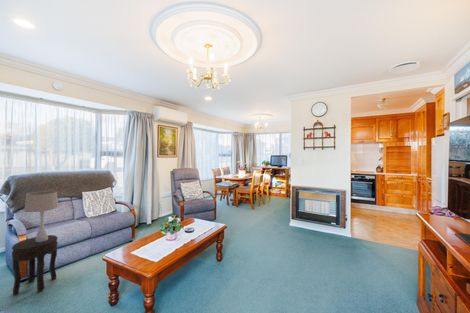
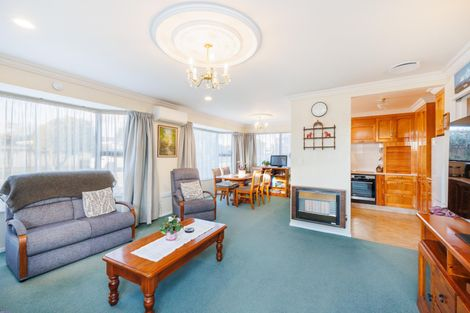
- table lamp (41, 215)
- side table (34, 263)
